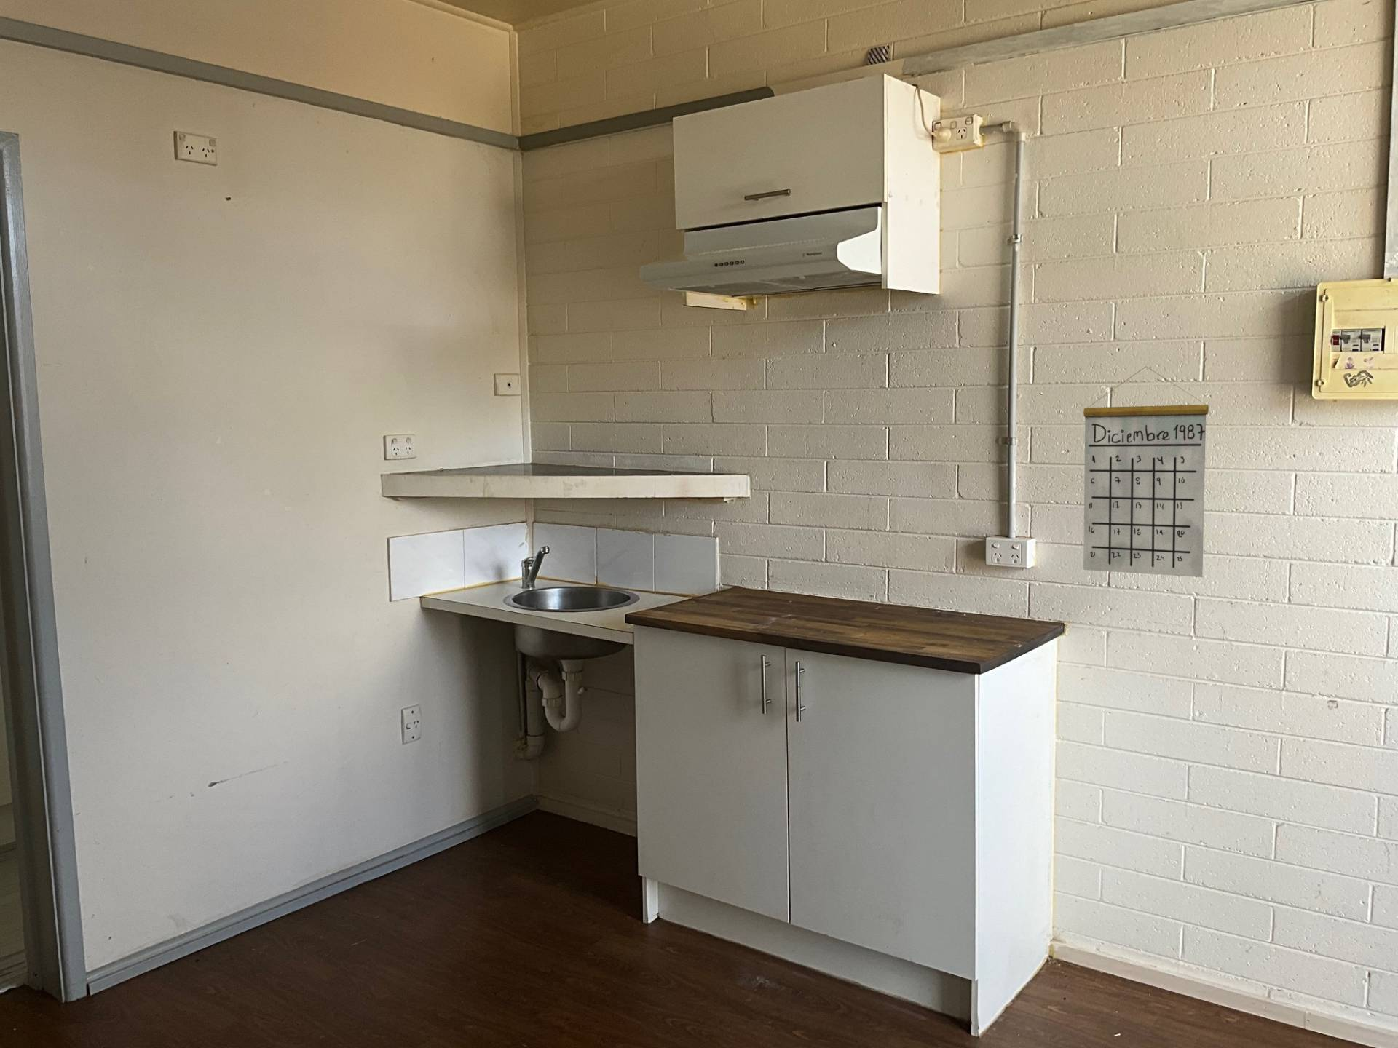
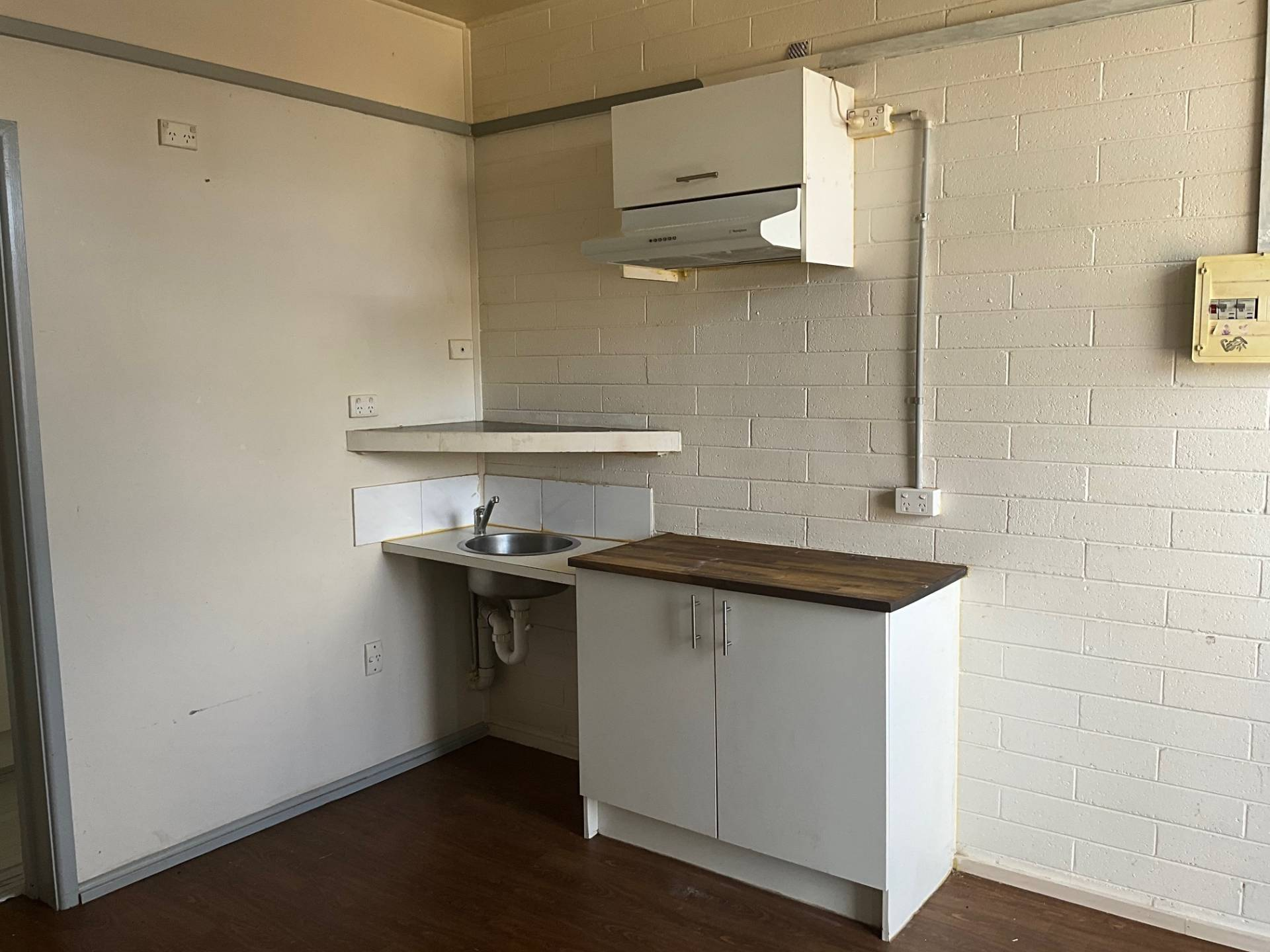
- calendar (1143, 470)
